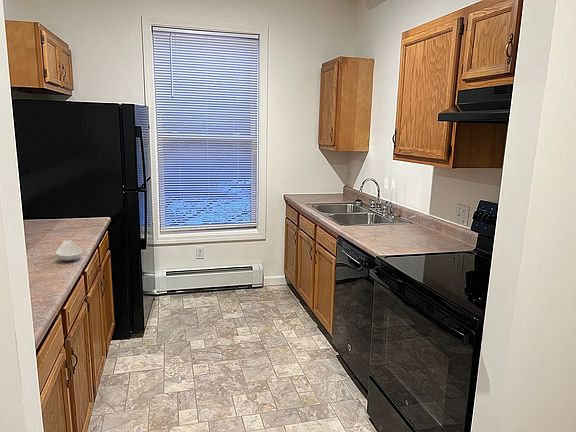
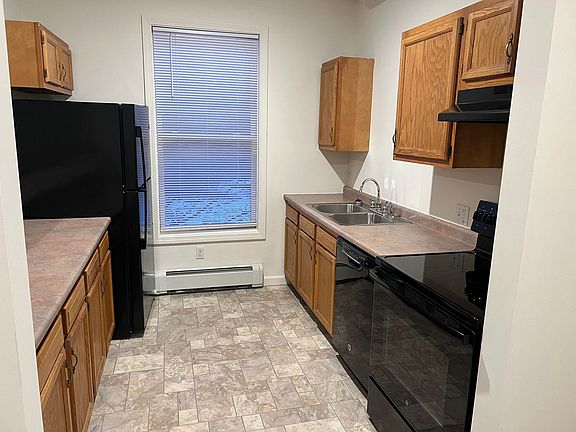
- spoon rest (68, 249)
